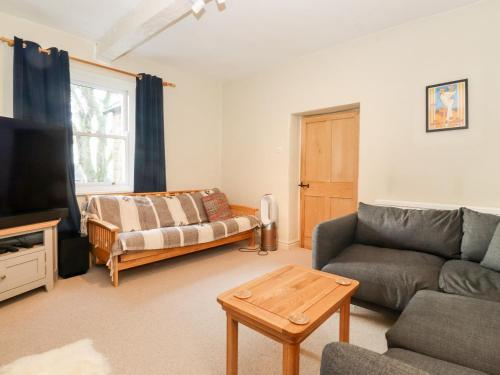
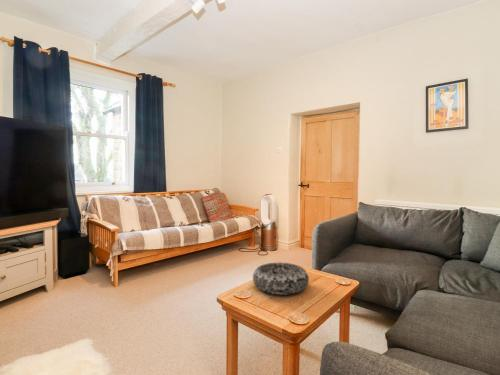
+ decorative bowl (280, 277)
